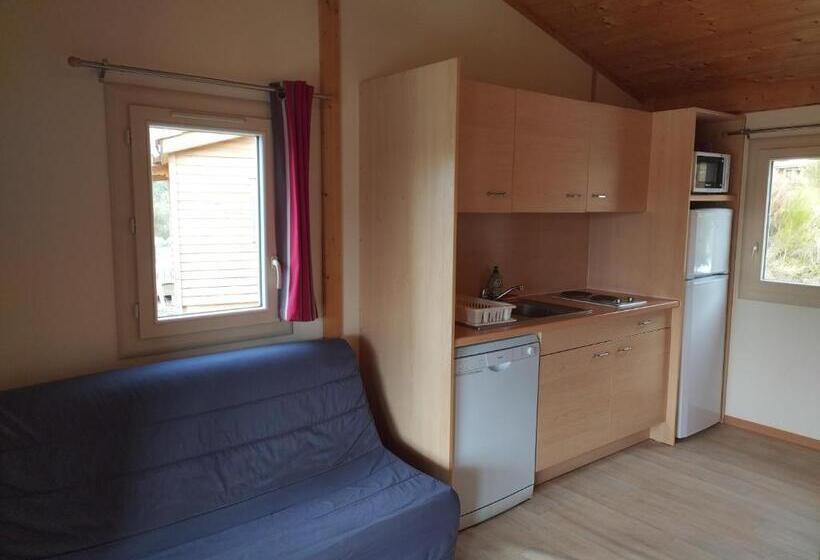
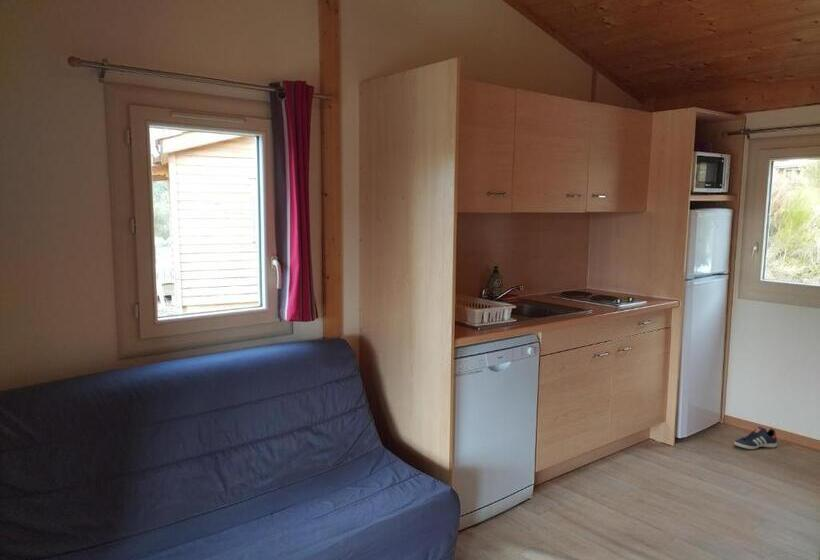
+ sneaker (755, 436)
